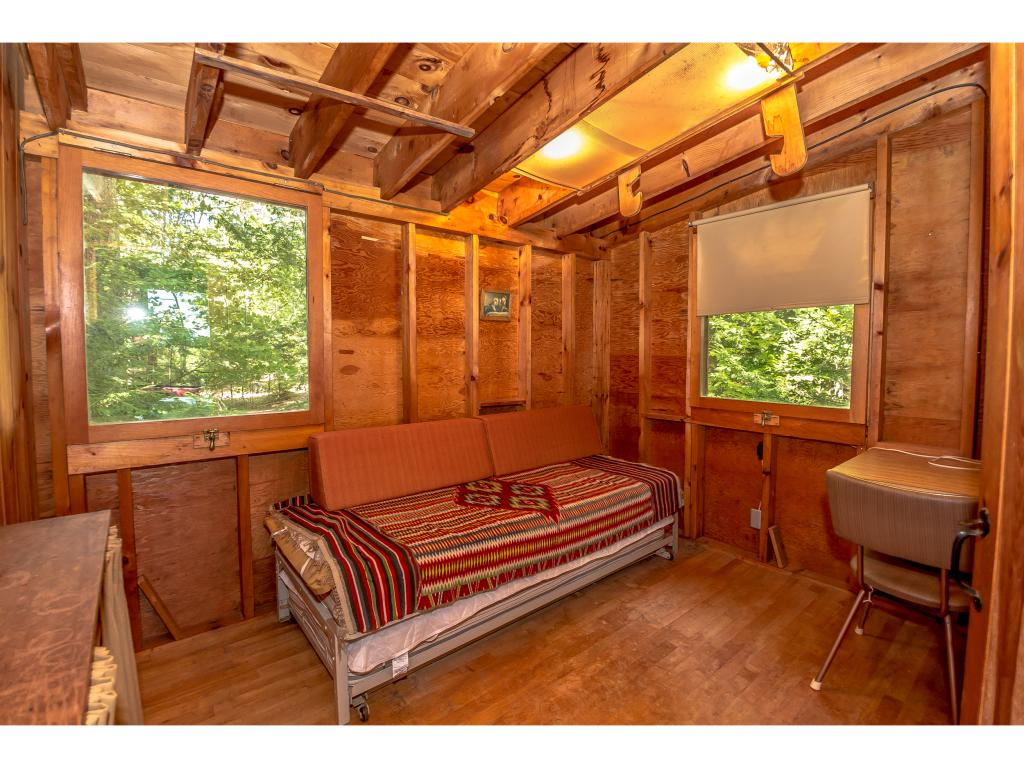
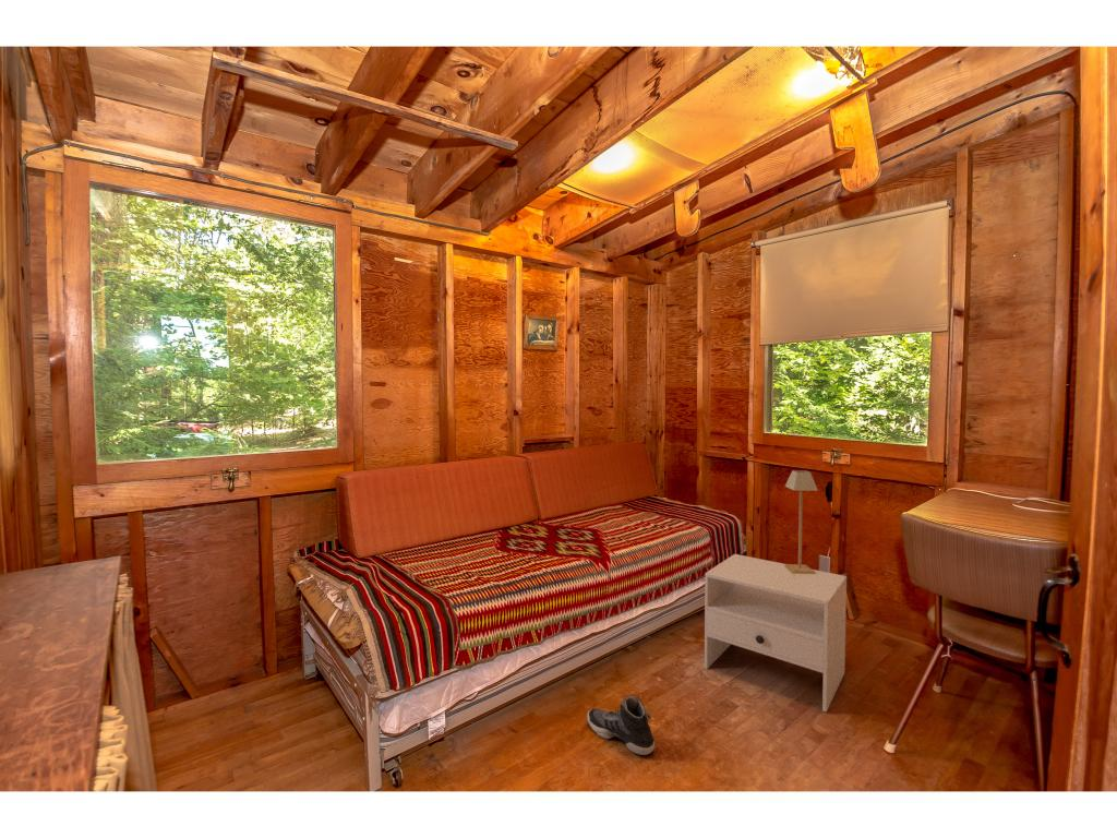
+ table lamp (800, 519)
+ nightstand (773, 623)
+ sneaker (620, 715)
